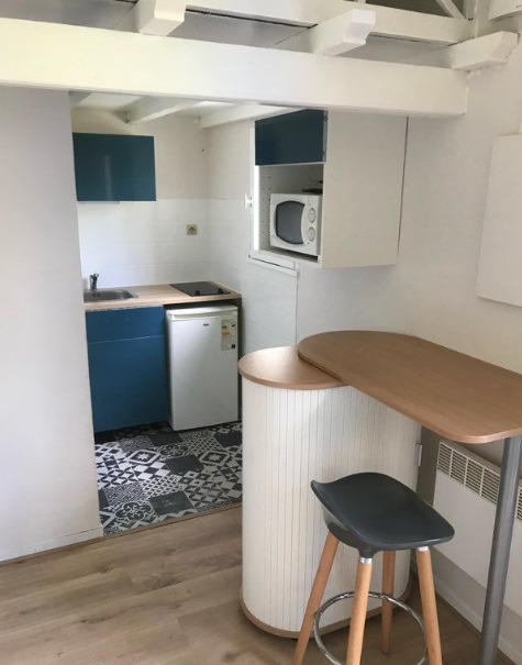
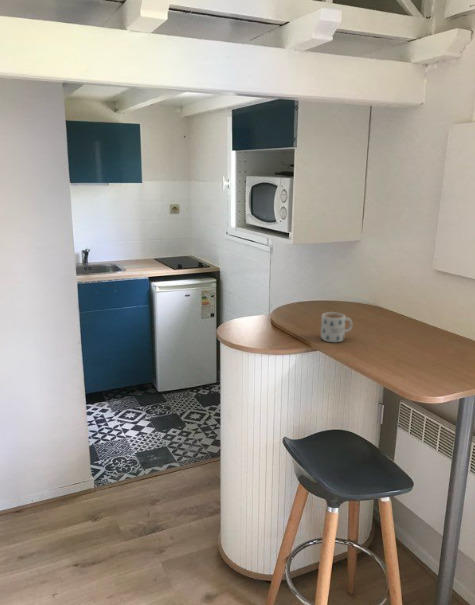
+ mug (337, 326)
